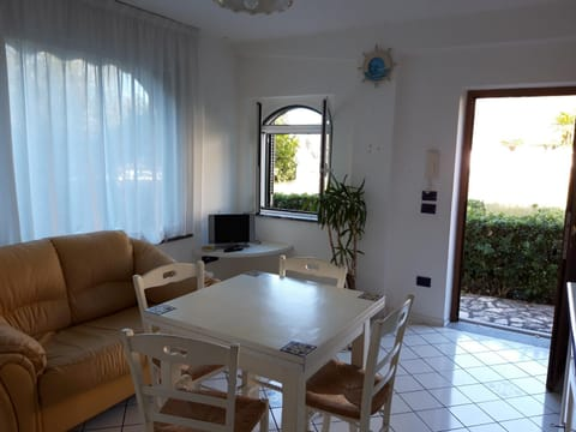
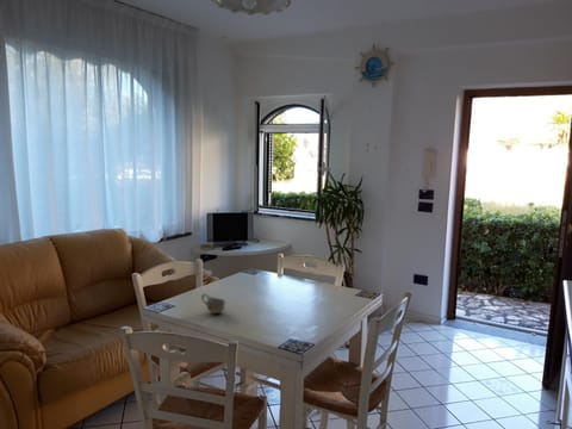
+ cup (214, 303)
